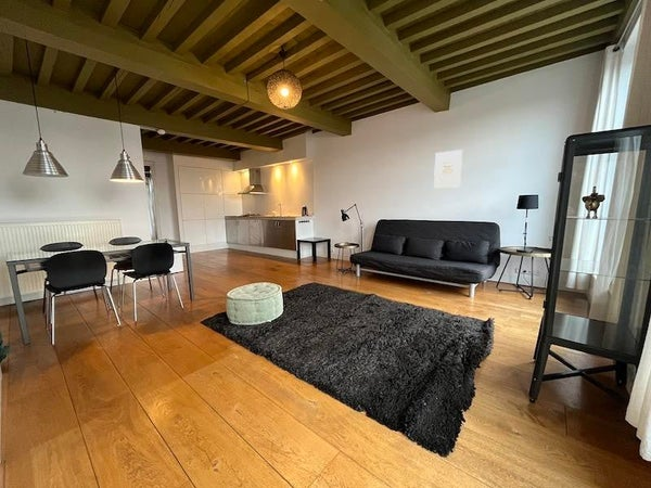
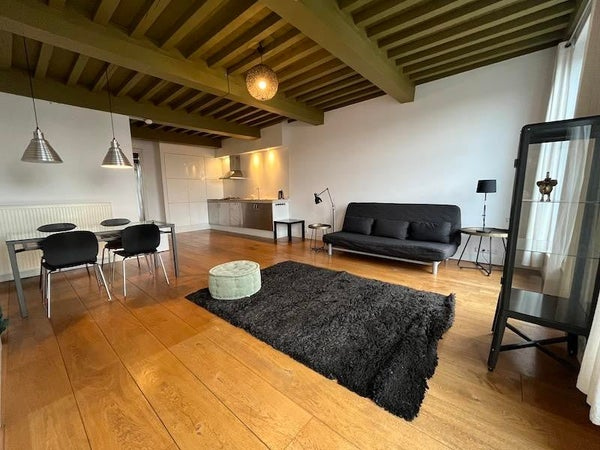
- wall art (447, 169)
